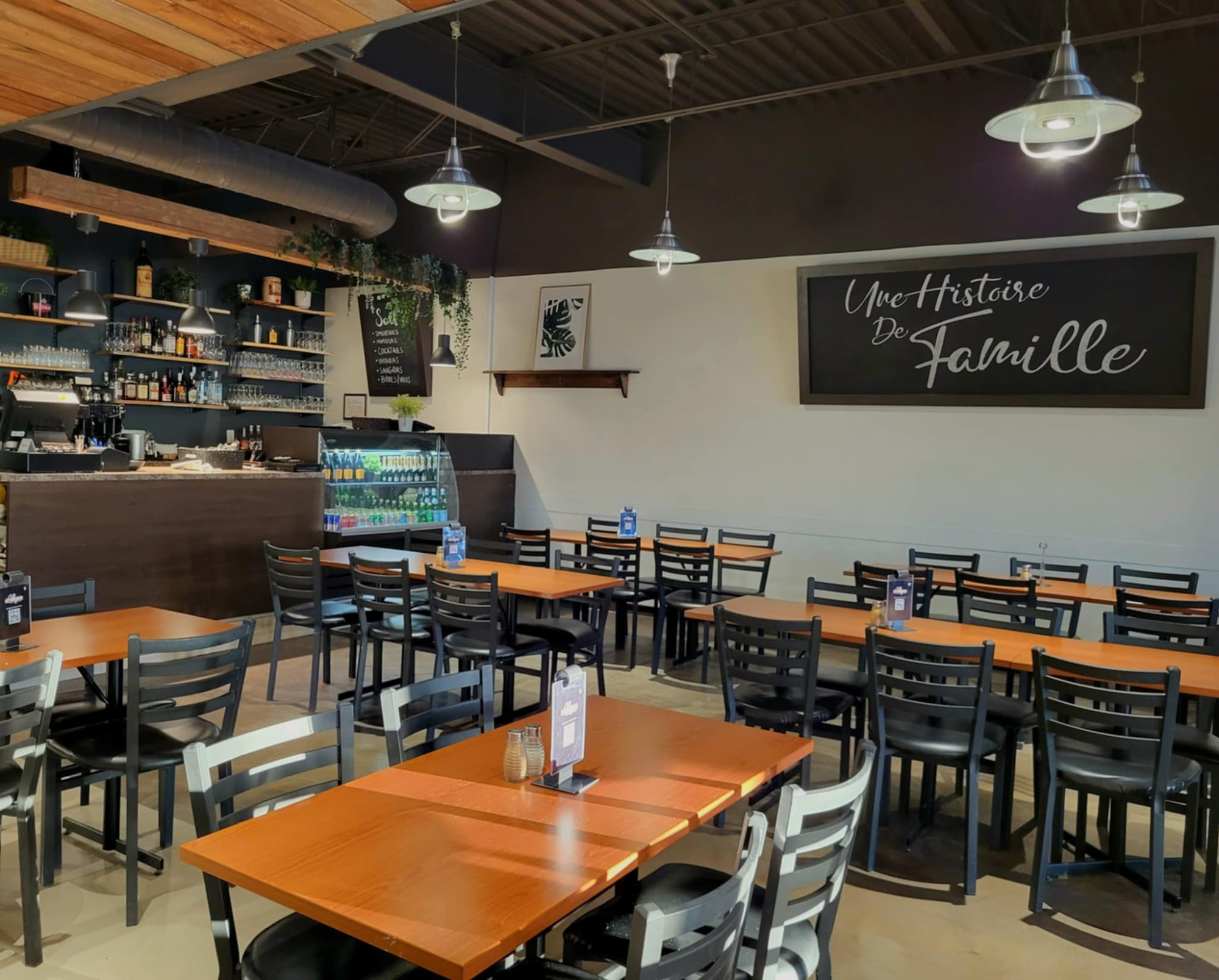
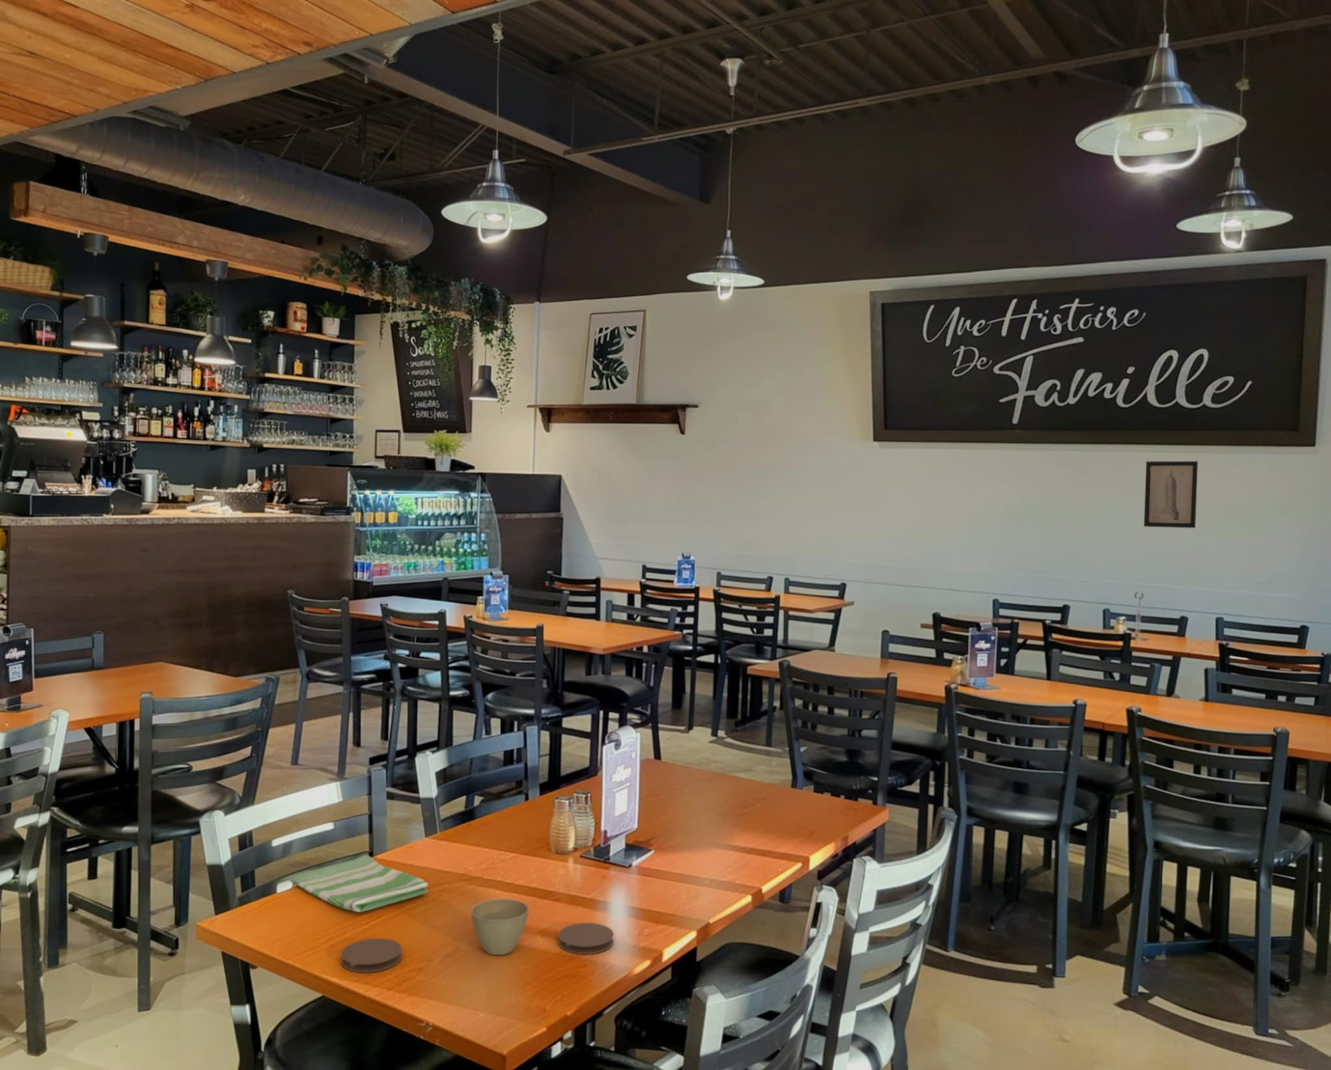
+ dish towel (360, 882)
+ flower pot (500, 928)
+ coaster (585, 938)
+ coaster (371, 954)
+ wall art (1170, 494)
